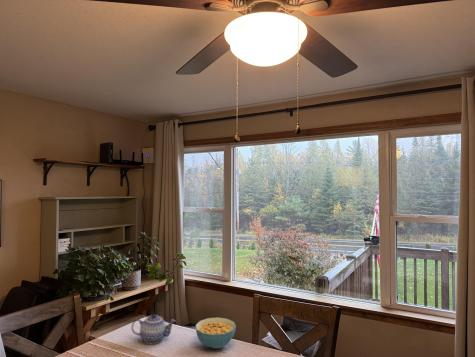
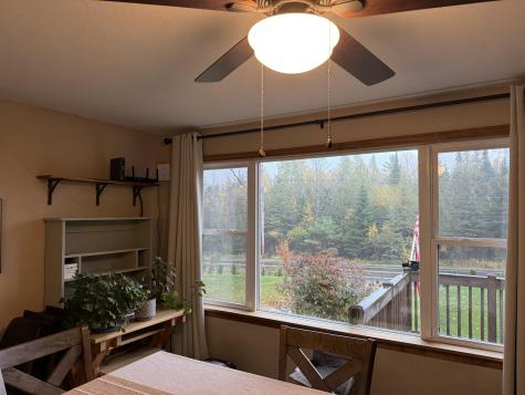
- teapot (153, 327)
- cereal bowl (215, 335)
